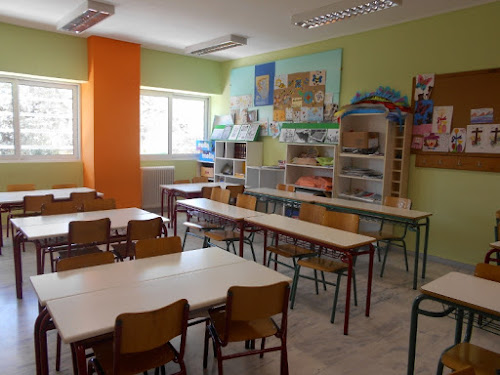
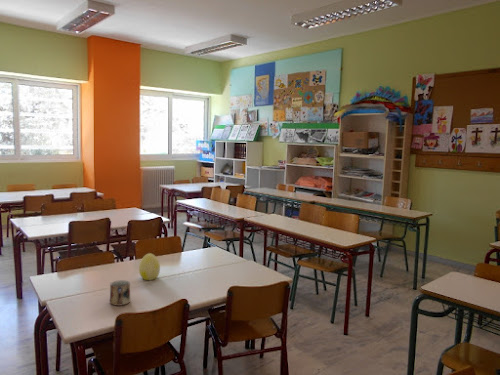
+ mug (120, 292)
+ decorative egg (149, 265)
